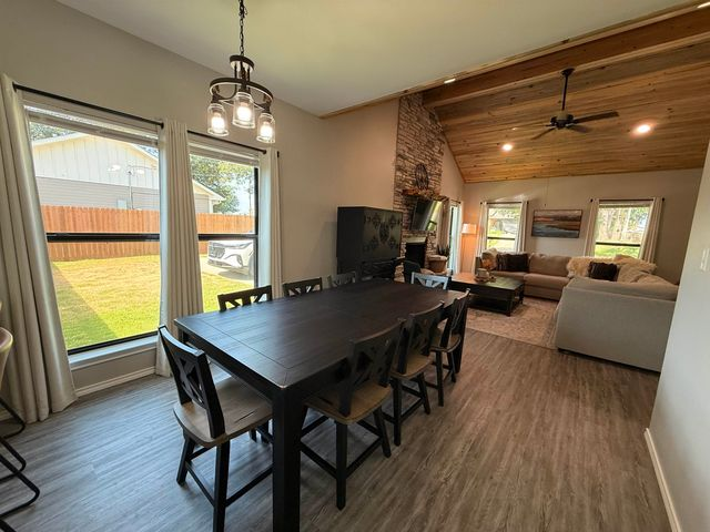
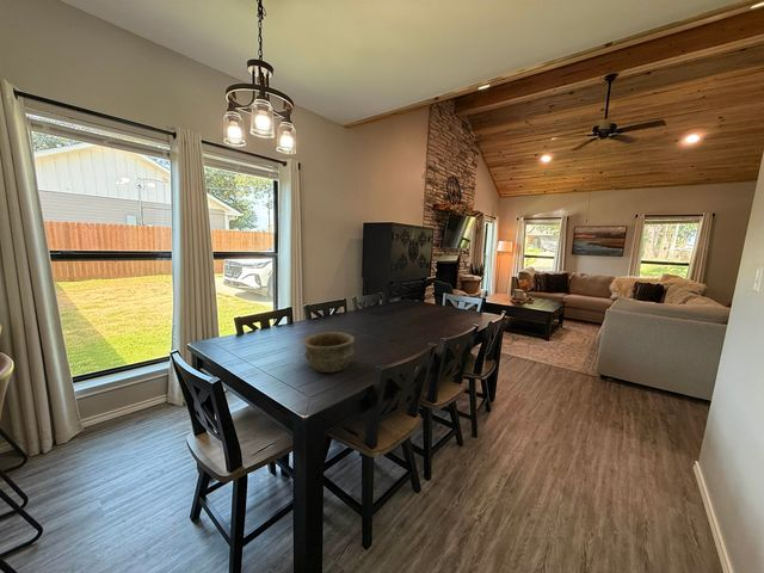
+ bowl (328, 351)
